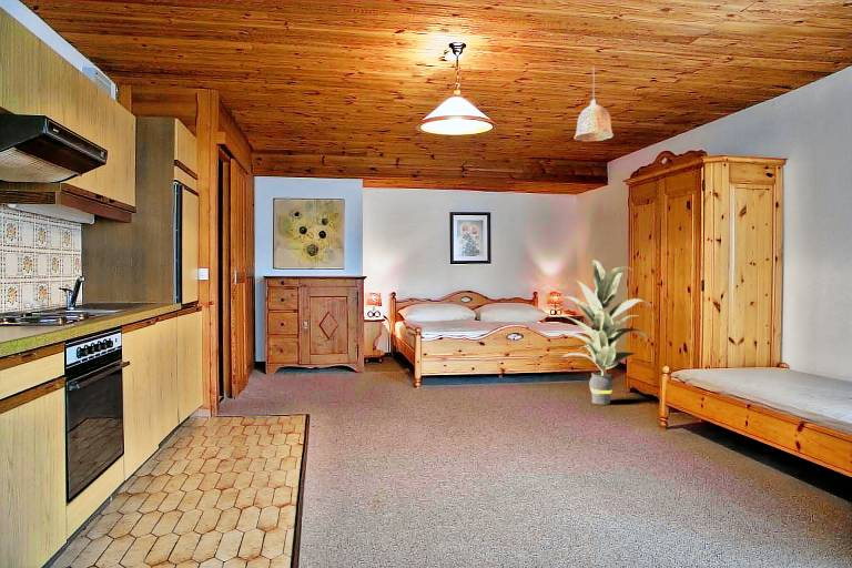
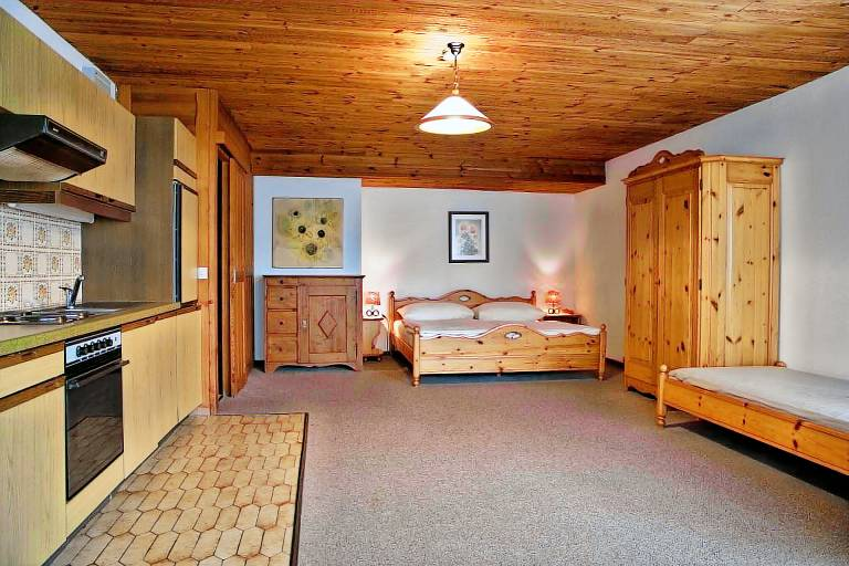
- pendant lamp (594, 101)
- indoor plant (602, 331)
